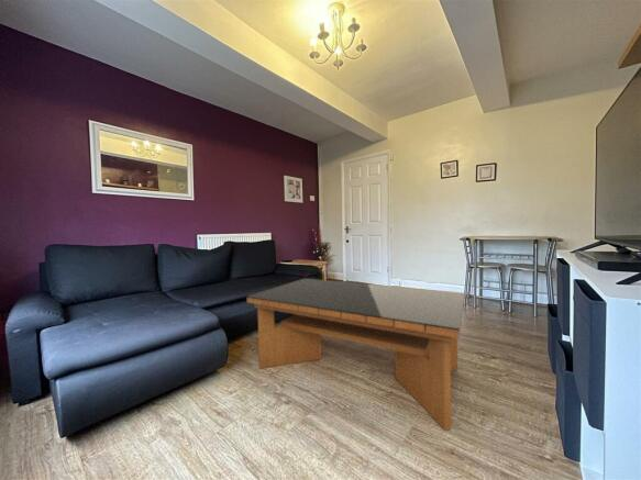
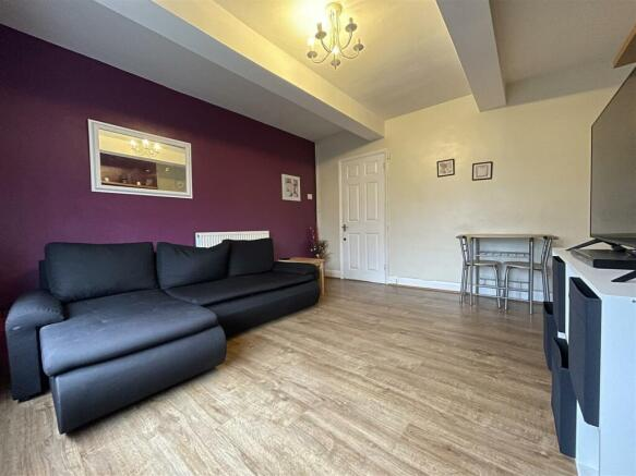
- coffee table (354, 331)
